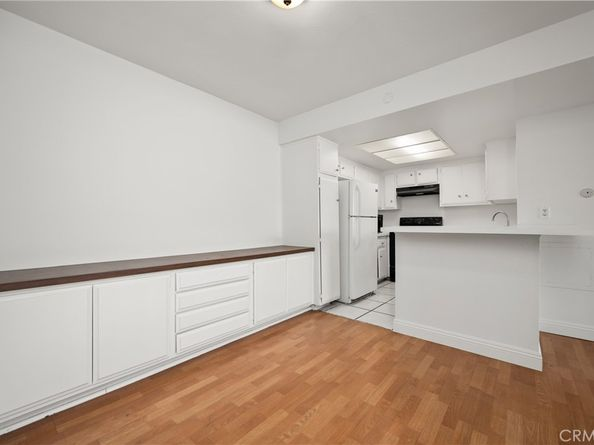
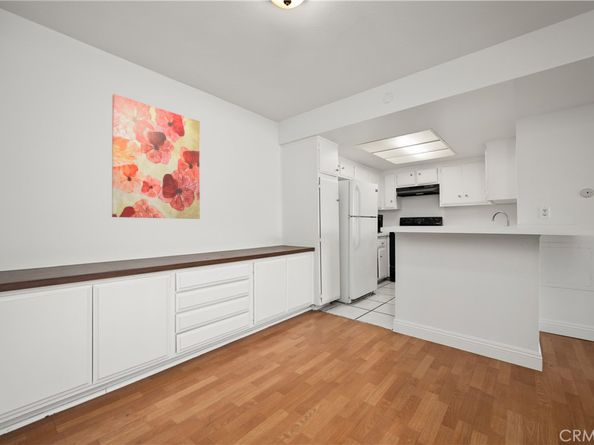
+ wall art (160, 163)
